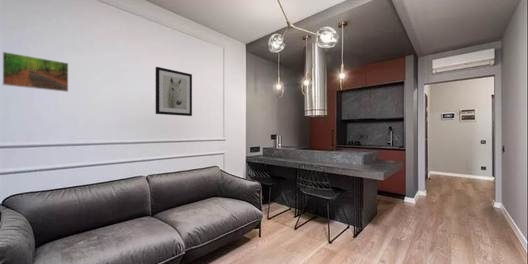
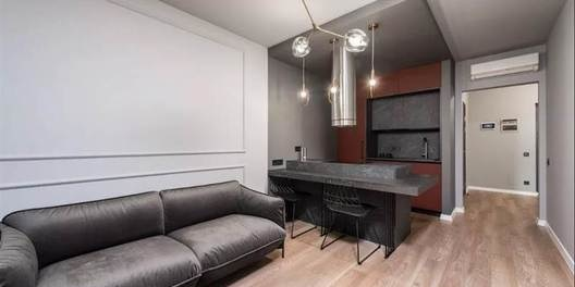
- wall art (174, 93)
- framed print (37, 73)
